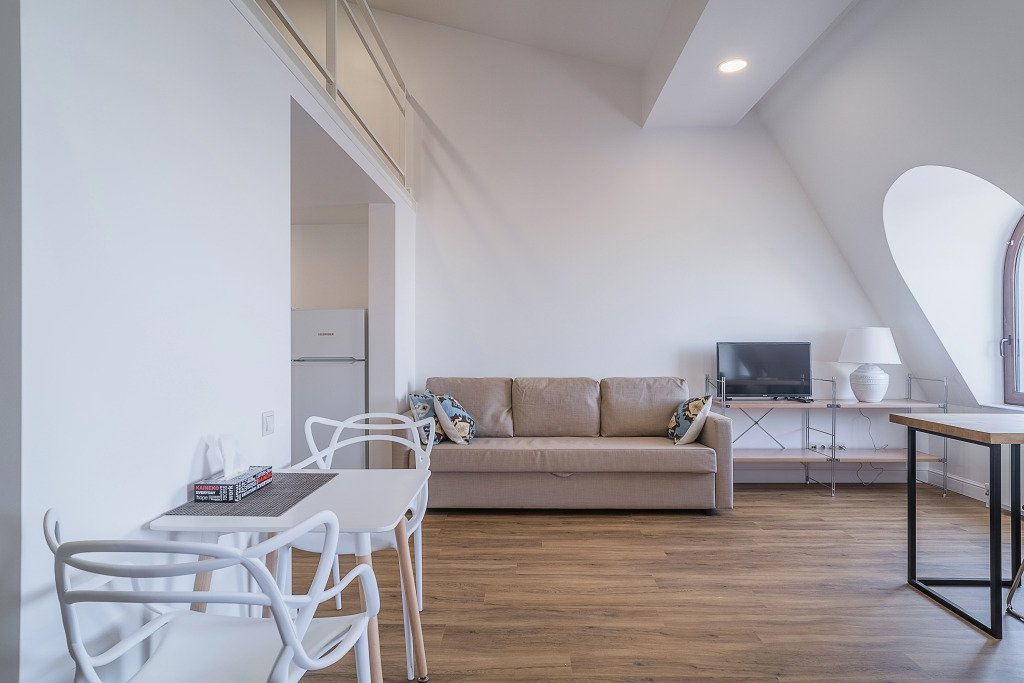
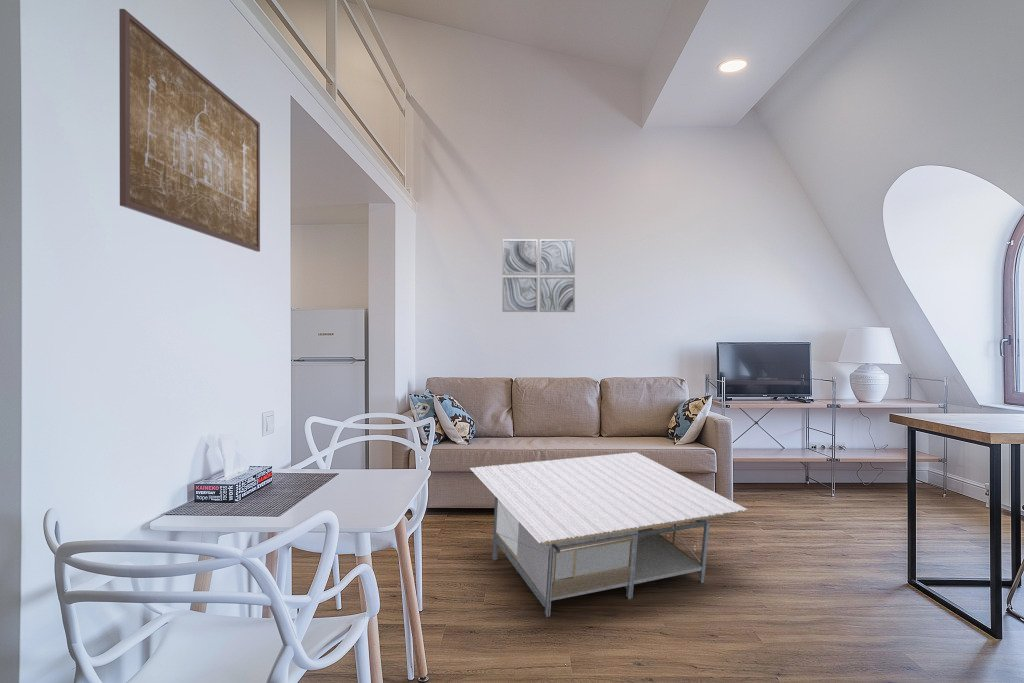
+ coffee table (598, 525)
+ wall art (537, 274)
+ wall art (204, 155)
